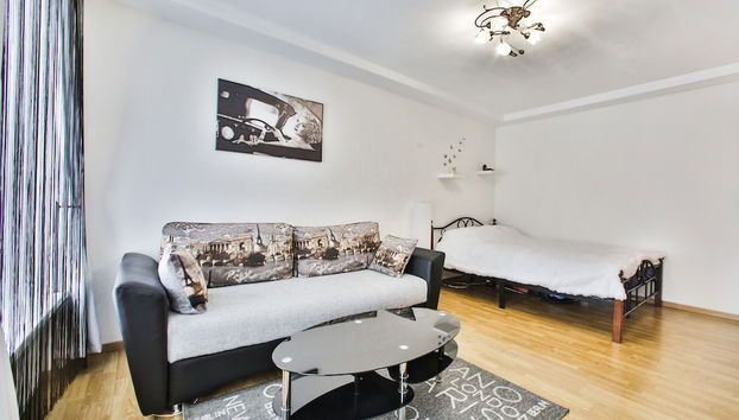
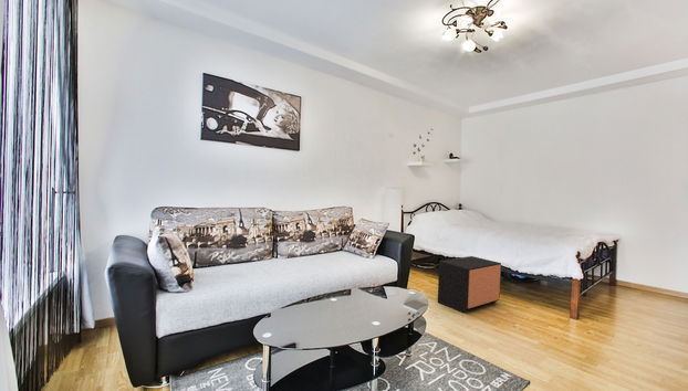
+ nightstand (469, 282)
